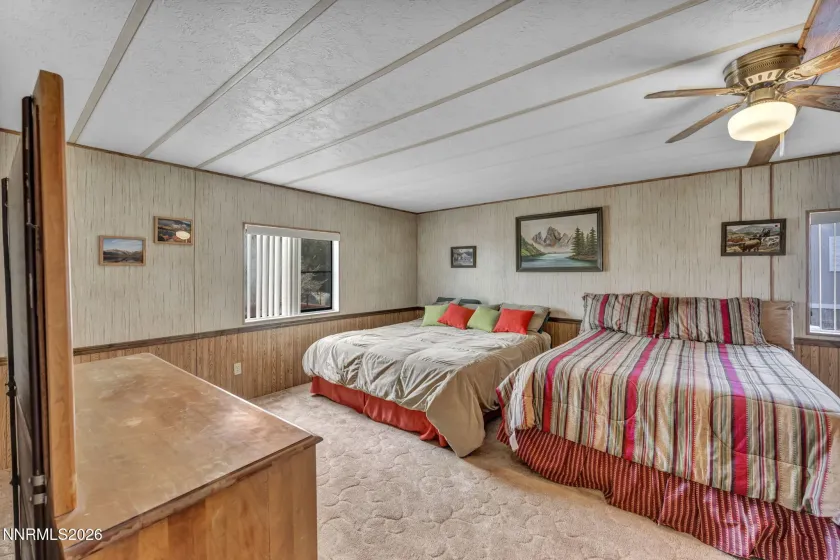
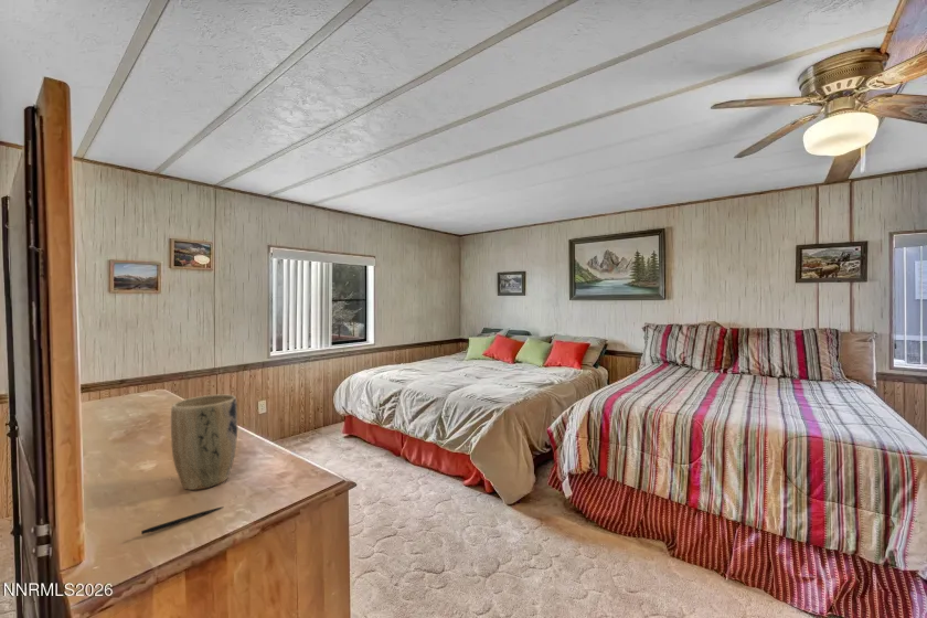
+ pen (185, 518)
+ plant pot (205, 440)
